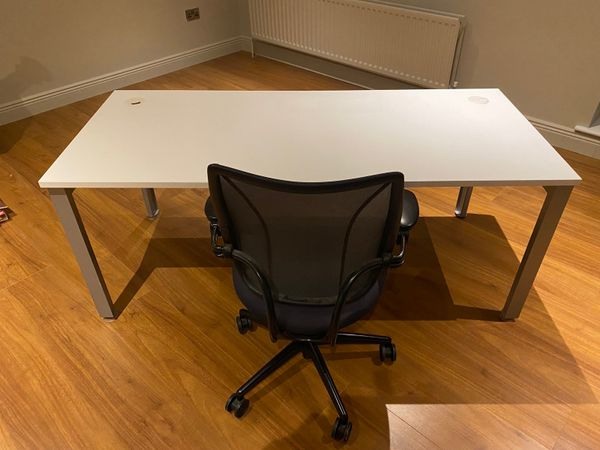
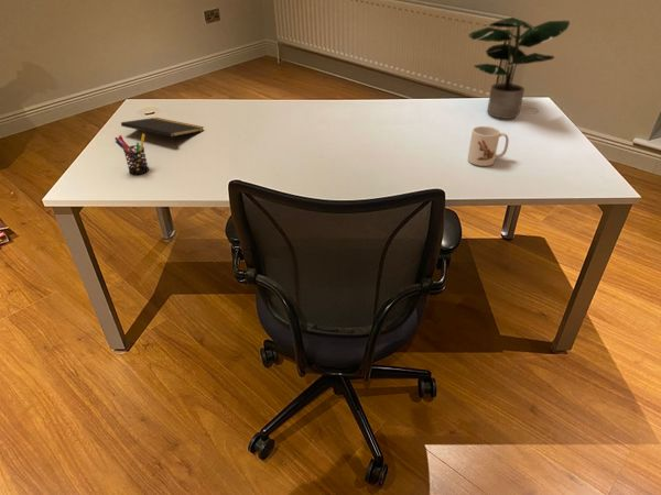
+ potted plant (507, 66)
+ mug (488, 145)
+ pen holder (134, 153)
+ notepad (163, 127)
